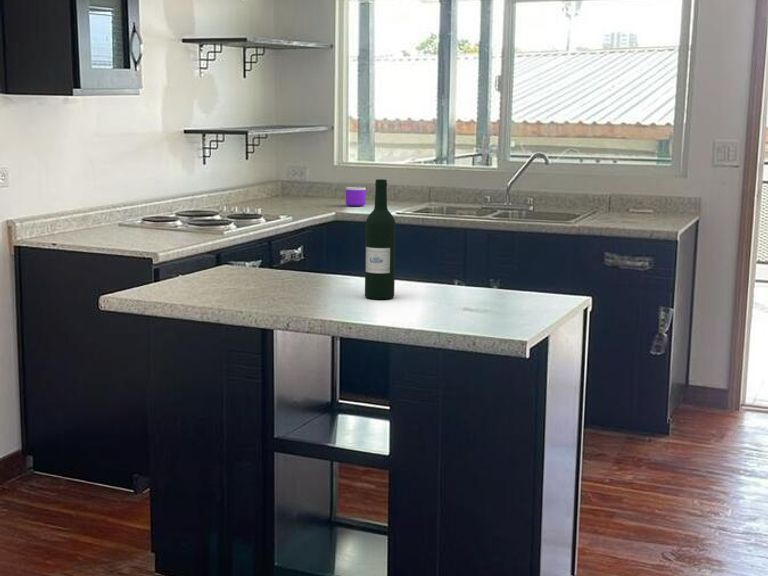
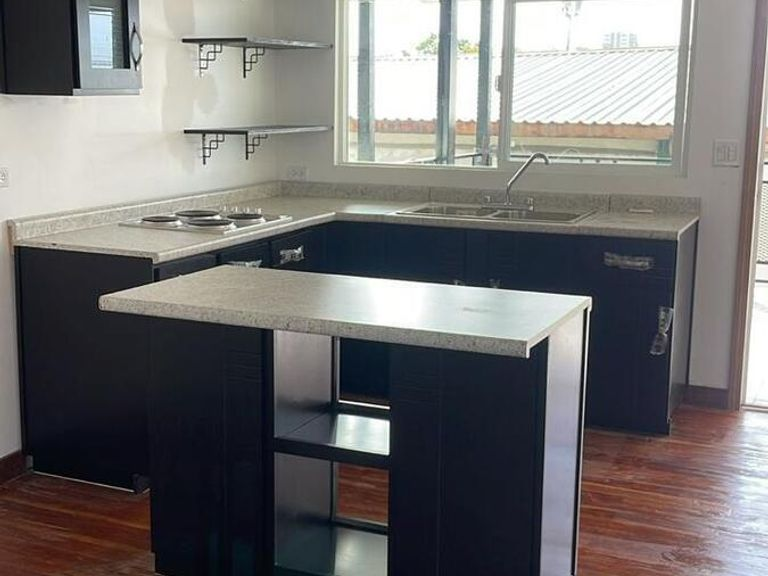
- wine bottle (380, 238)
- mug (354, 196)
